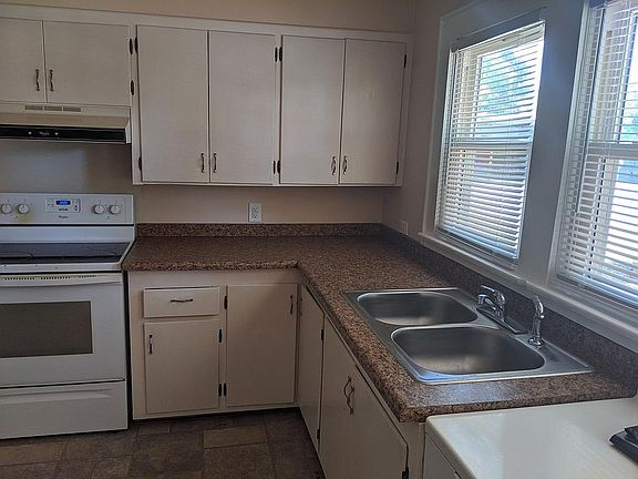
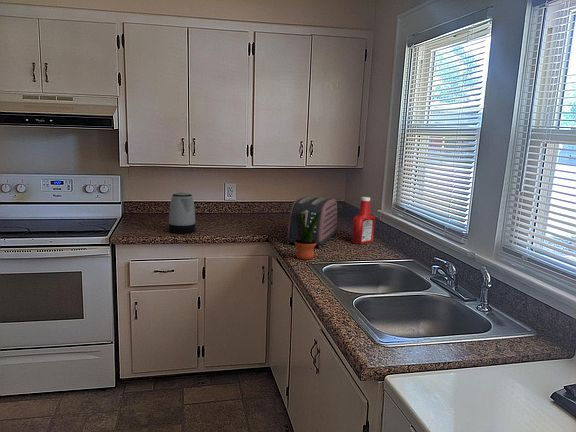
+ kettle (180, 211)
+ potted plant (309, 232)
+ toaster (313, 218)
+ soap bottle (364, 219)
